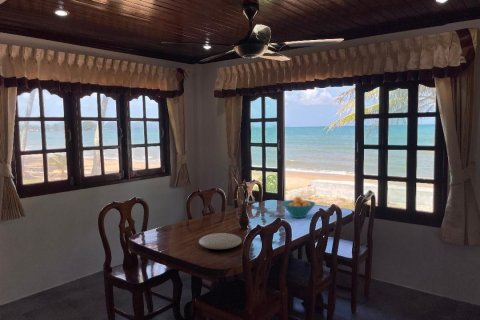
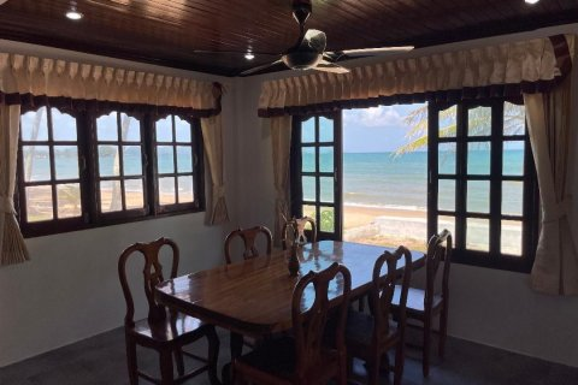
- fruit bowl (298, 206)
- plate (220, 239)
